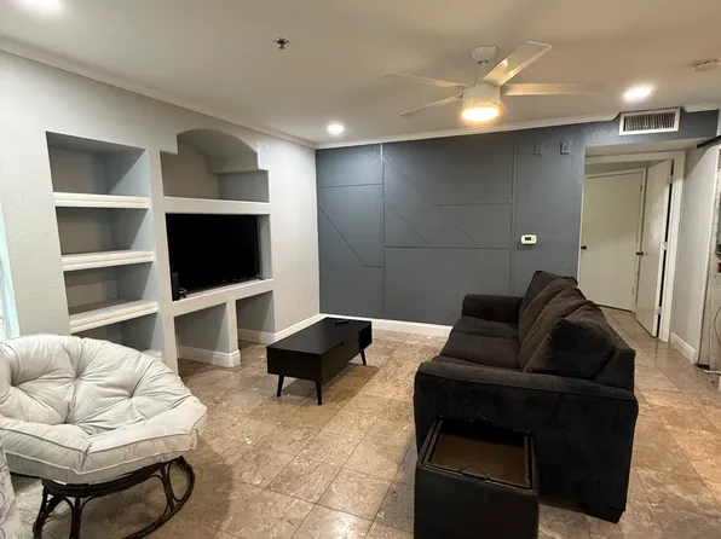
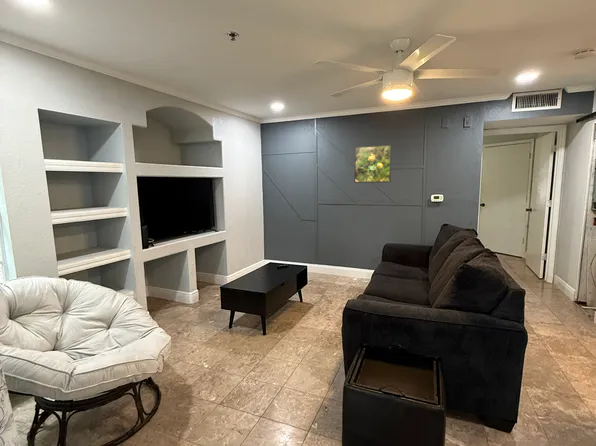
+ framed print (372, 164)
